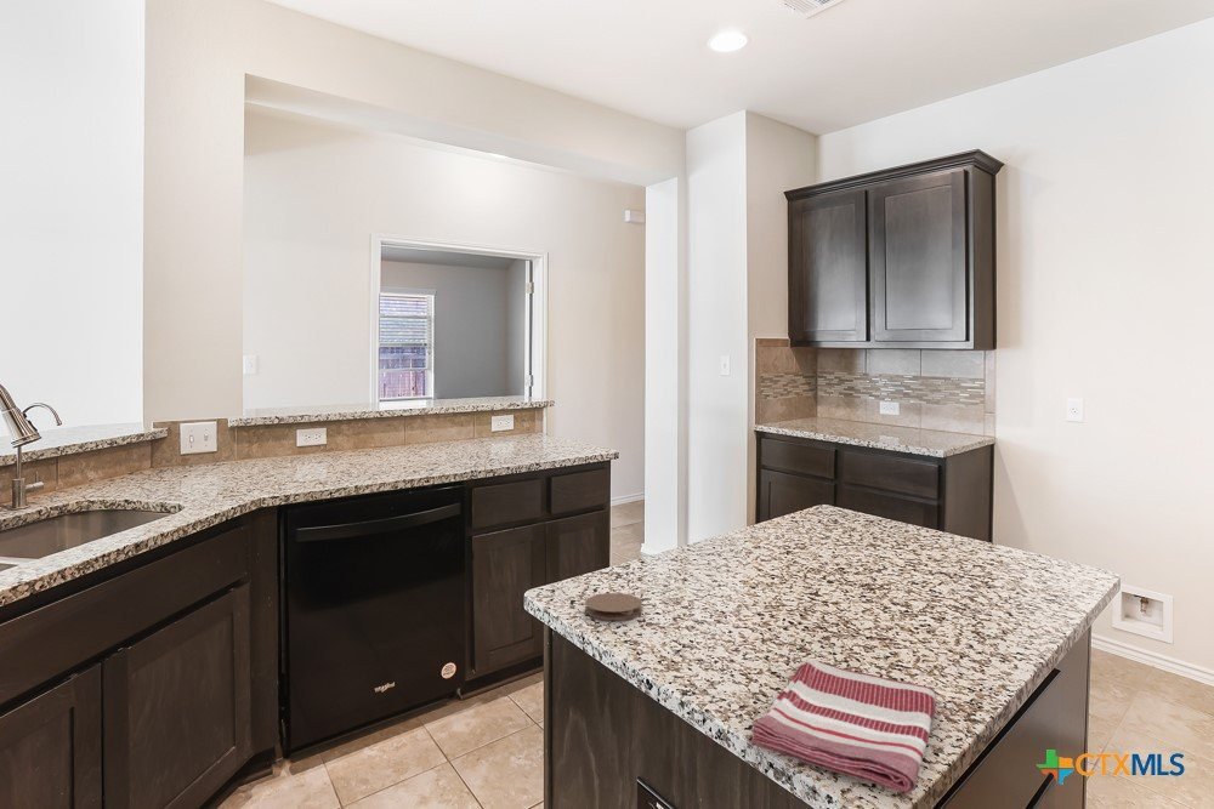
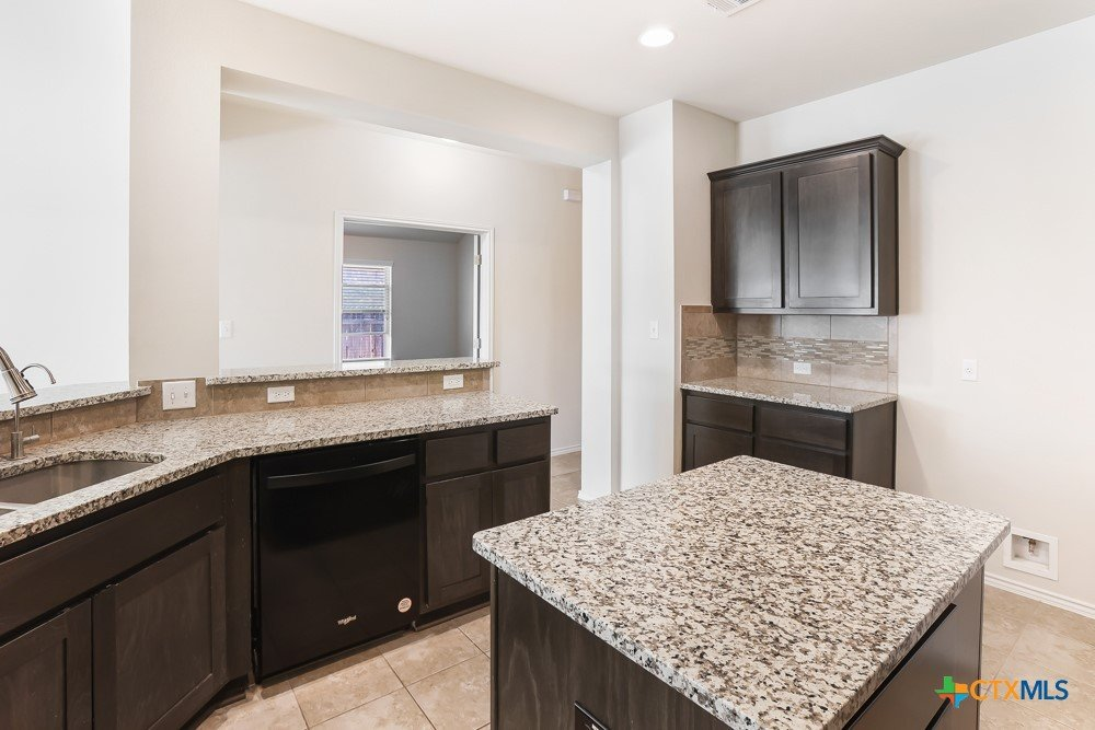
- coaster (613, 605)
- dish towel (850, 712)
